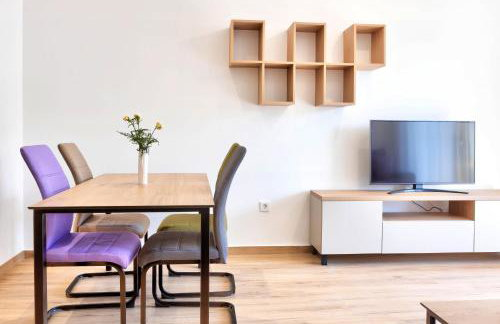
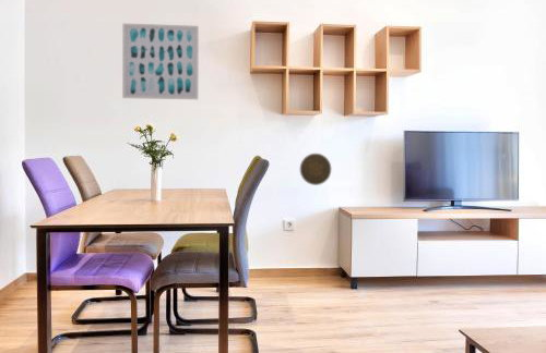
+ decorative plate (316, 169)
+ wall art (161, 61)
